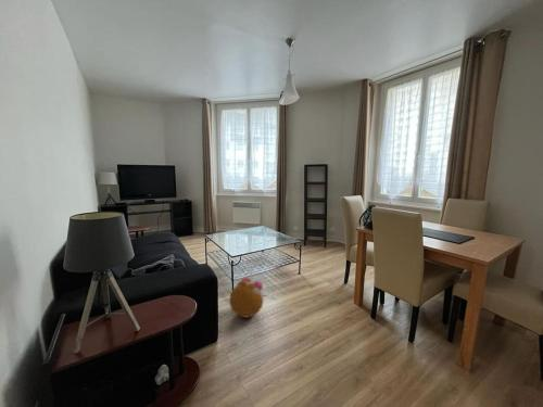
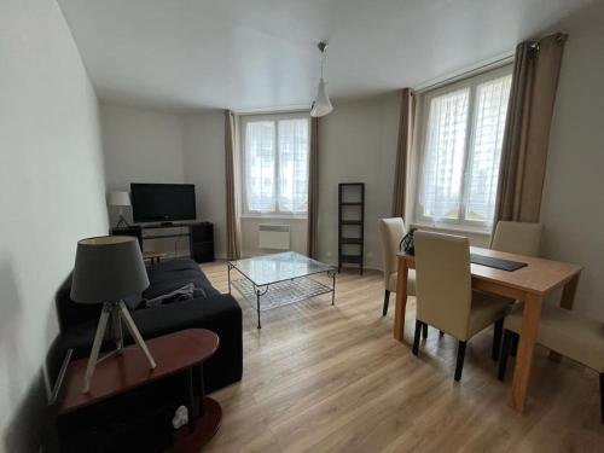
- plush toy (247, 297)
